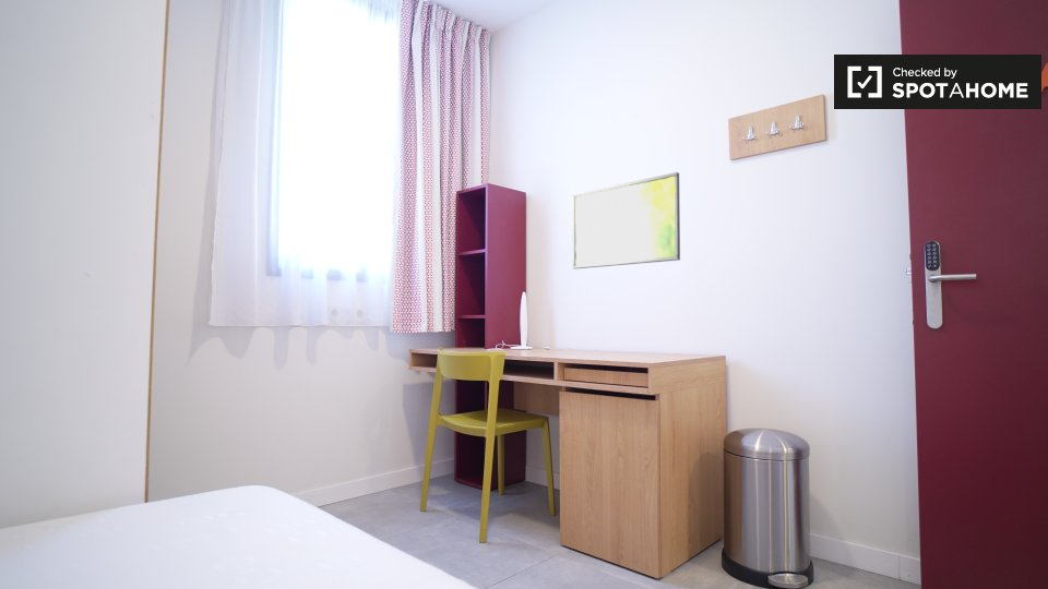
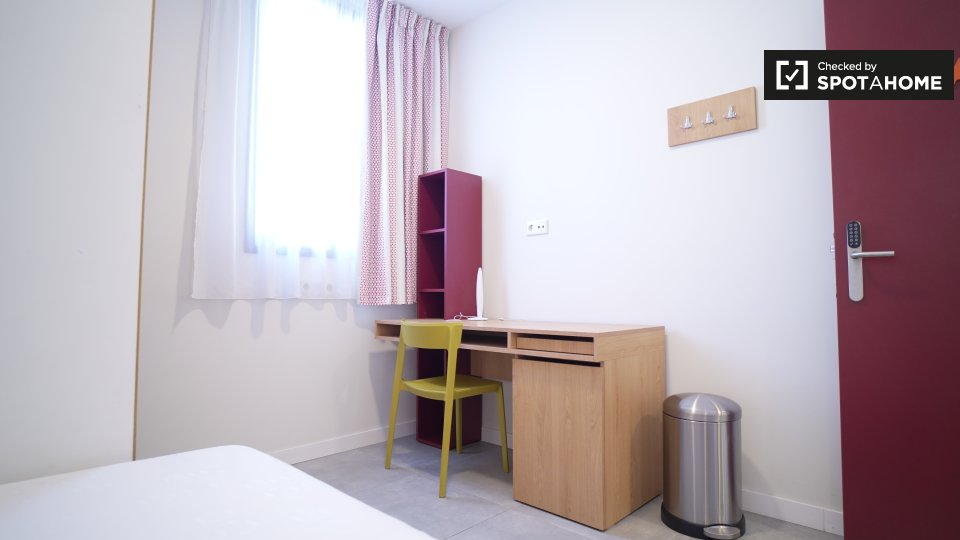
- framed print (621, 224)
